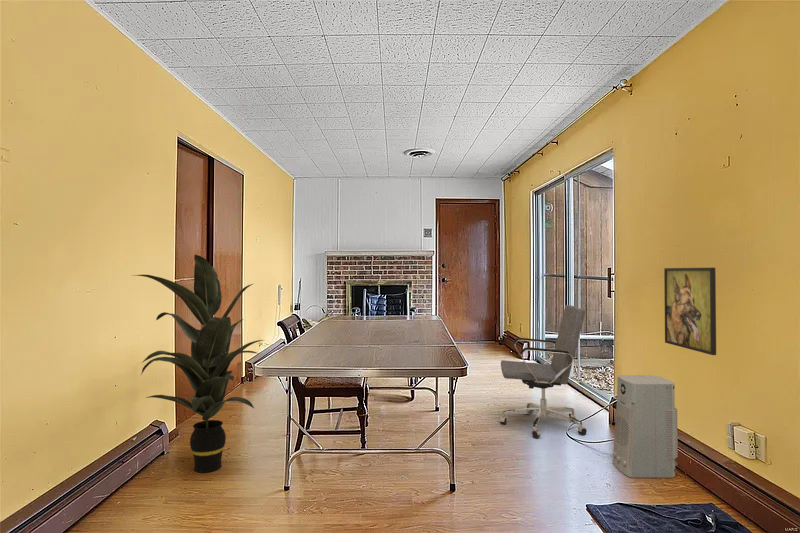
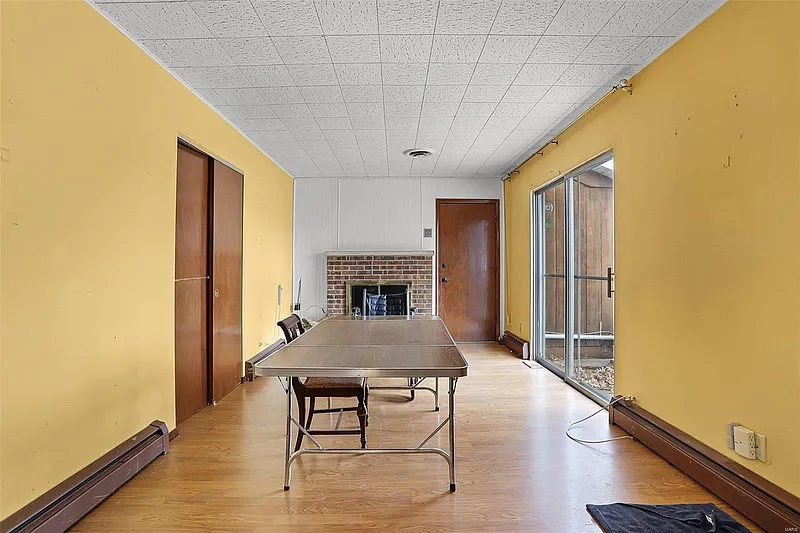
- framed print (688, 308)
- air purifier (644, 424)
- indoor plant (200, 362)
- office chair (541, 365)
